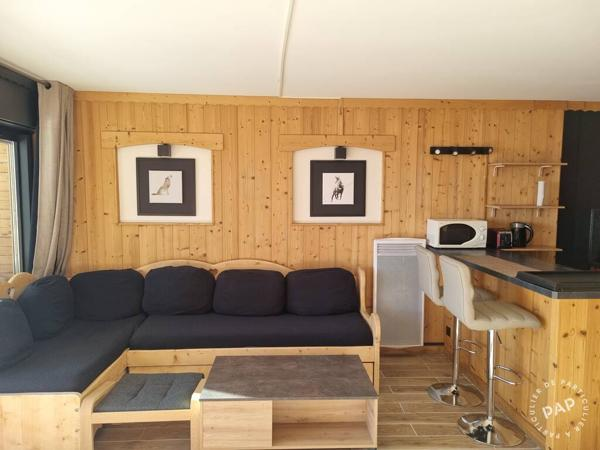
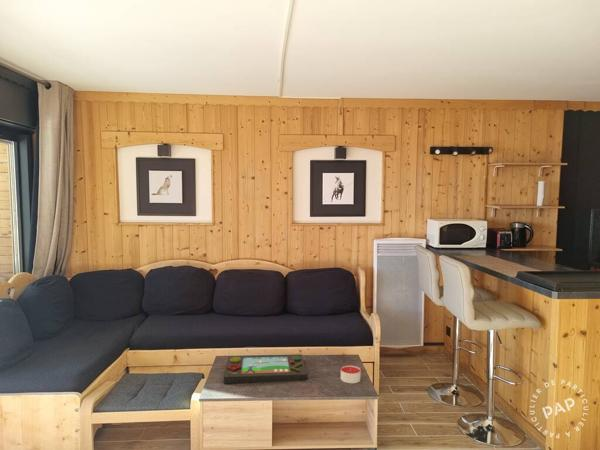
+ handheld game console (265, 366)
+ candle (350, 374)
